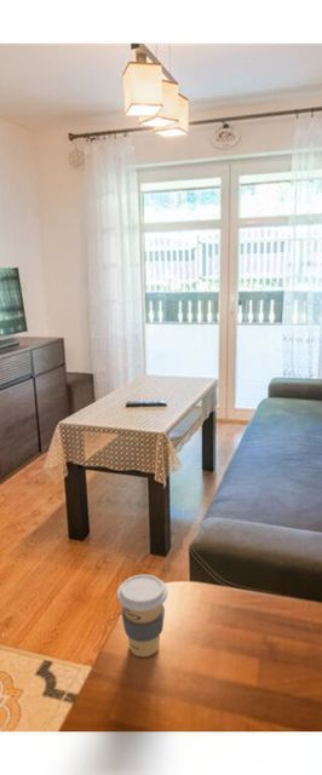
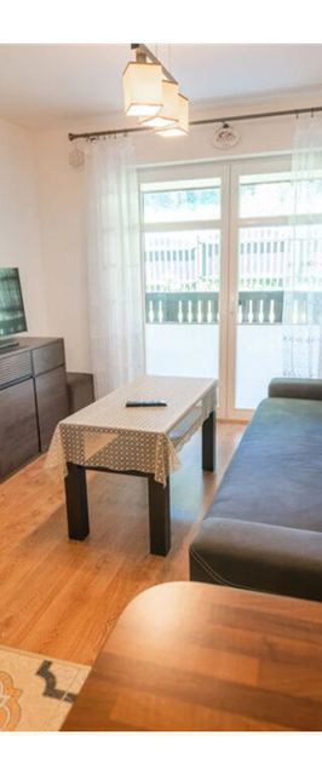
- coffee cup (143, 616)
